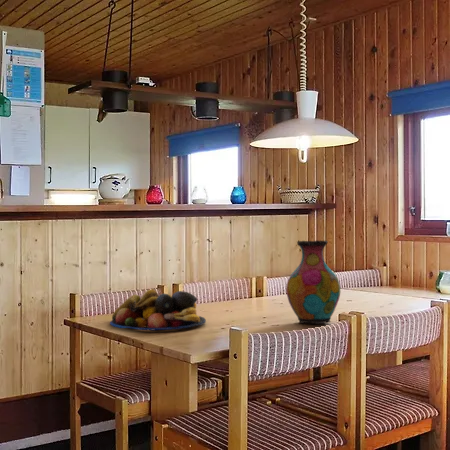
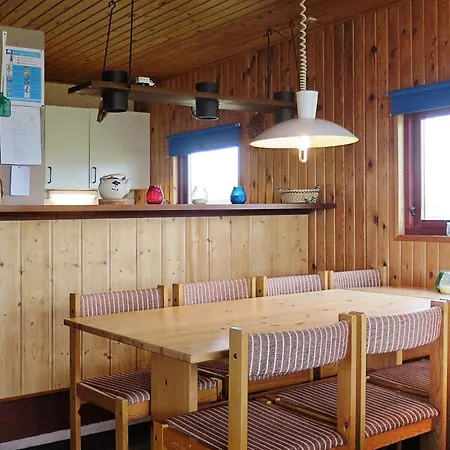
- fruit bowl (157, 306)
- vase (313, 281)
